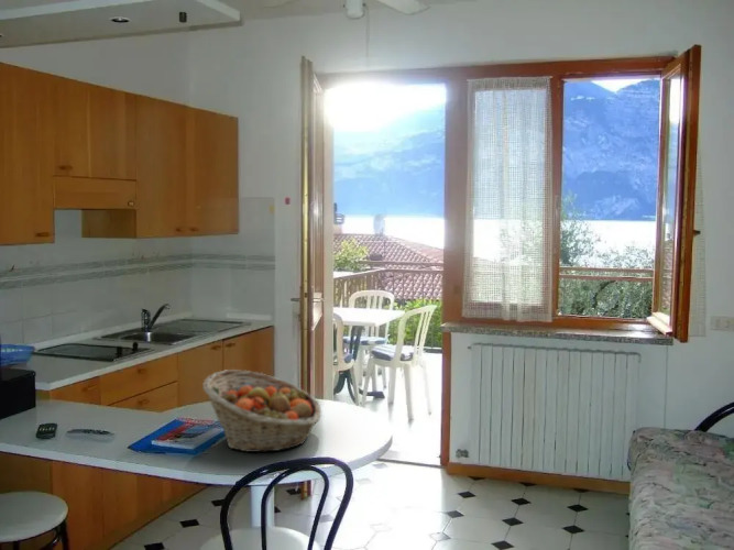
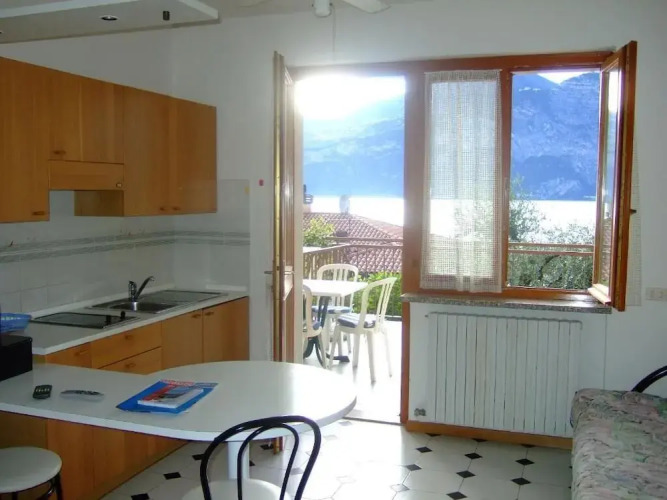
- fruit basket (263, 407)
